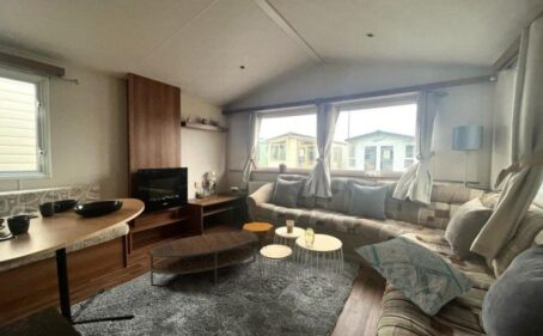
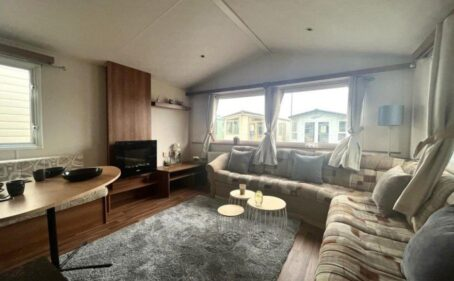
- coffee table (208, 256)
- decorative pillow (410, 268)
- footstool (257, 234)
